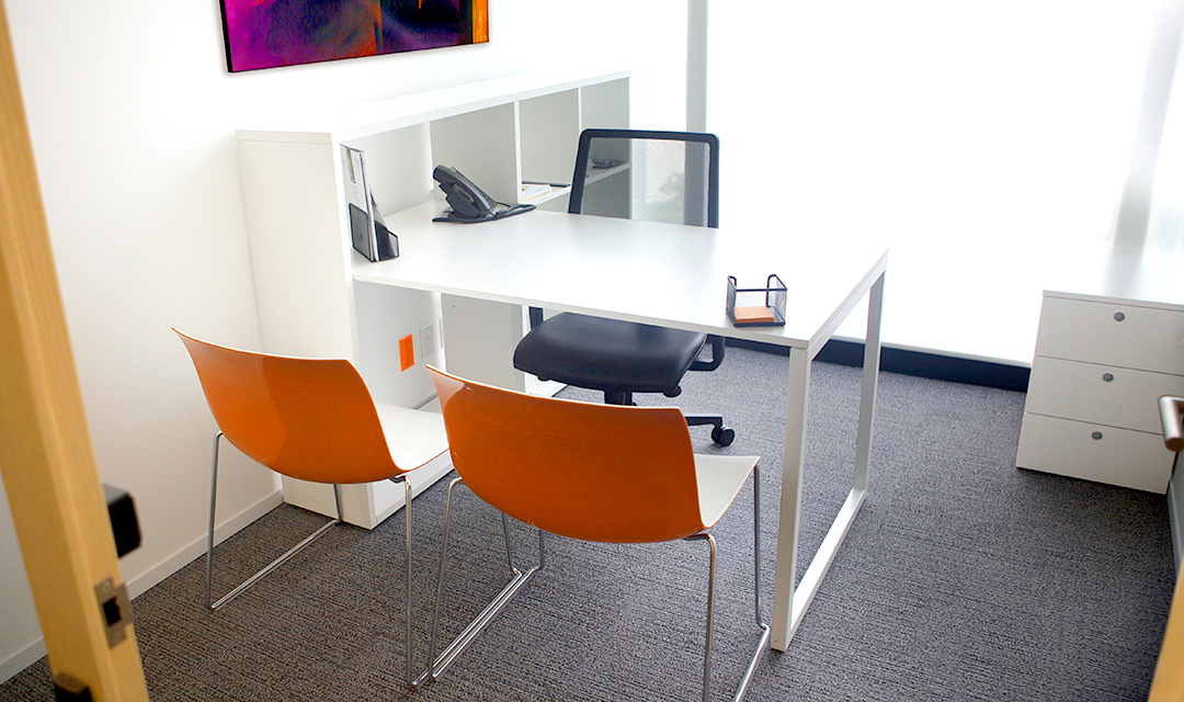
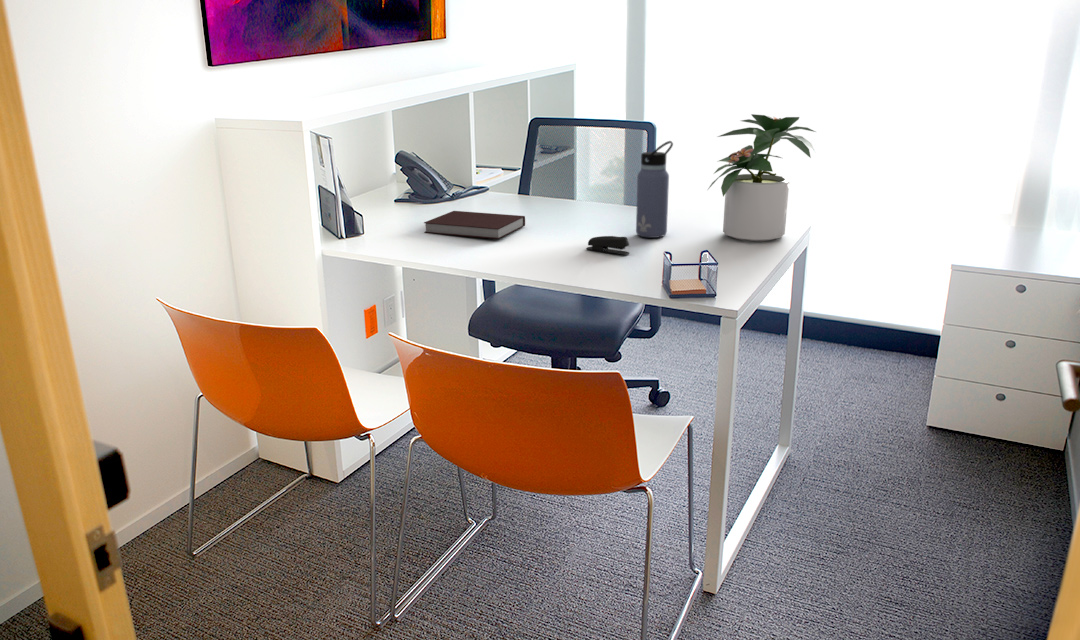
+ water bottle (654, 188)
+ potted plant (762, 174)
+ notebook (475, 224)
+ stapler (607, 243)
